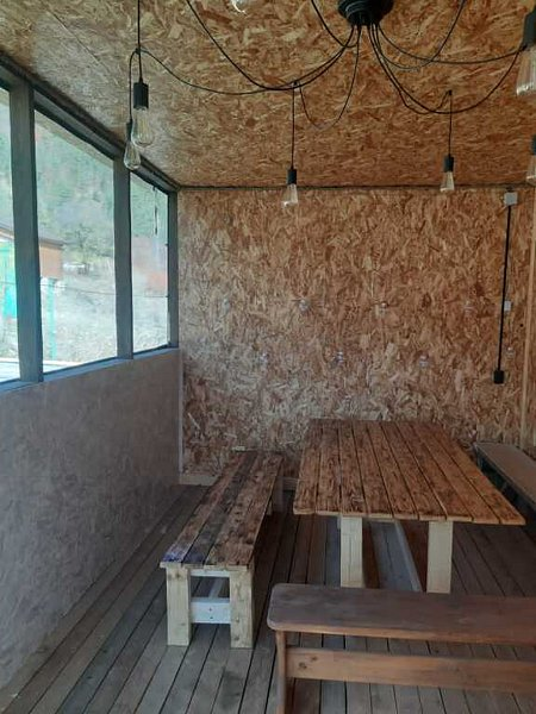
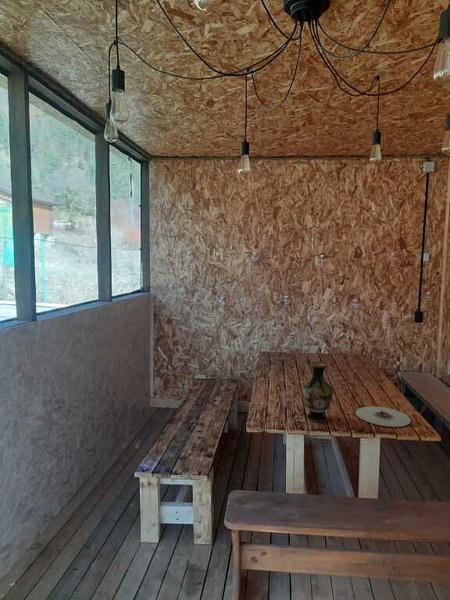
+ plate (382, 414)
+ vase (317, 391)
